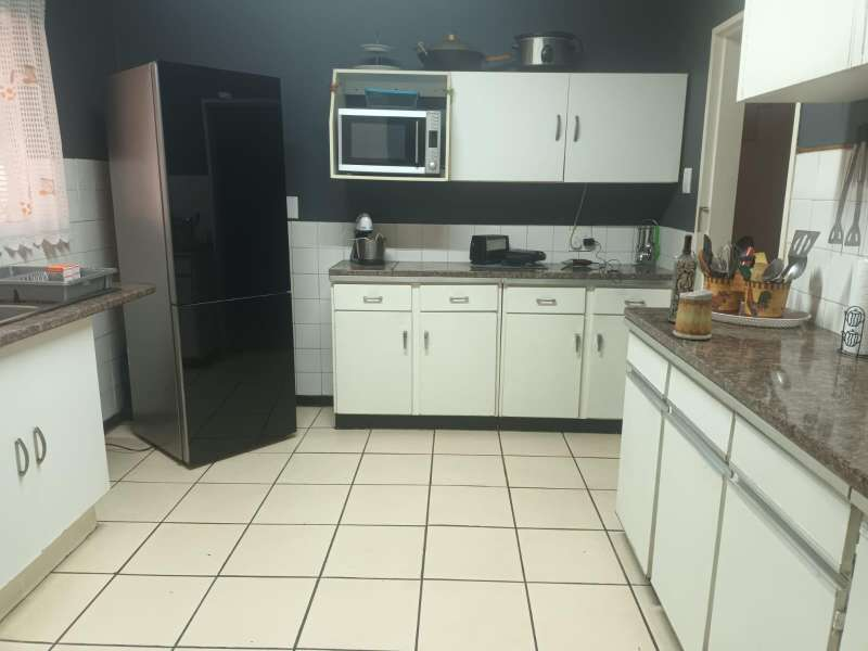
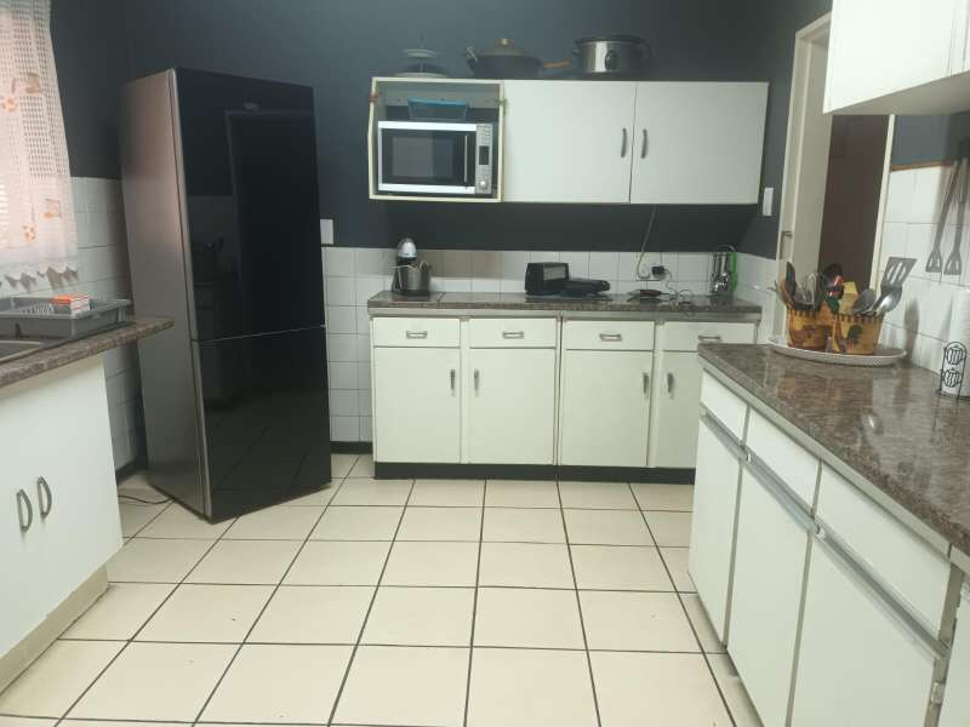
- bottle (684, 278)
- mug (692, 311)
